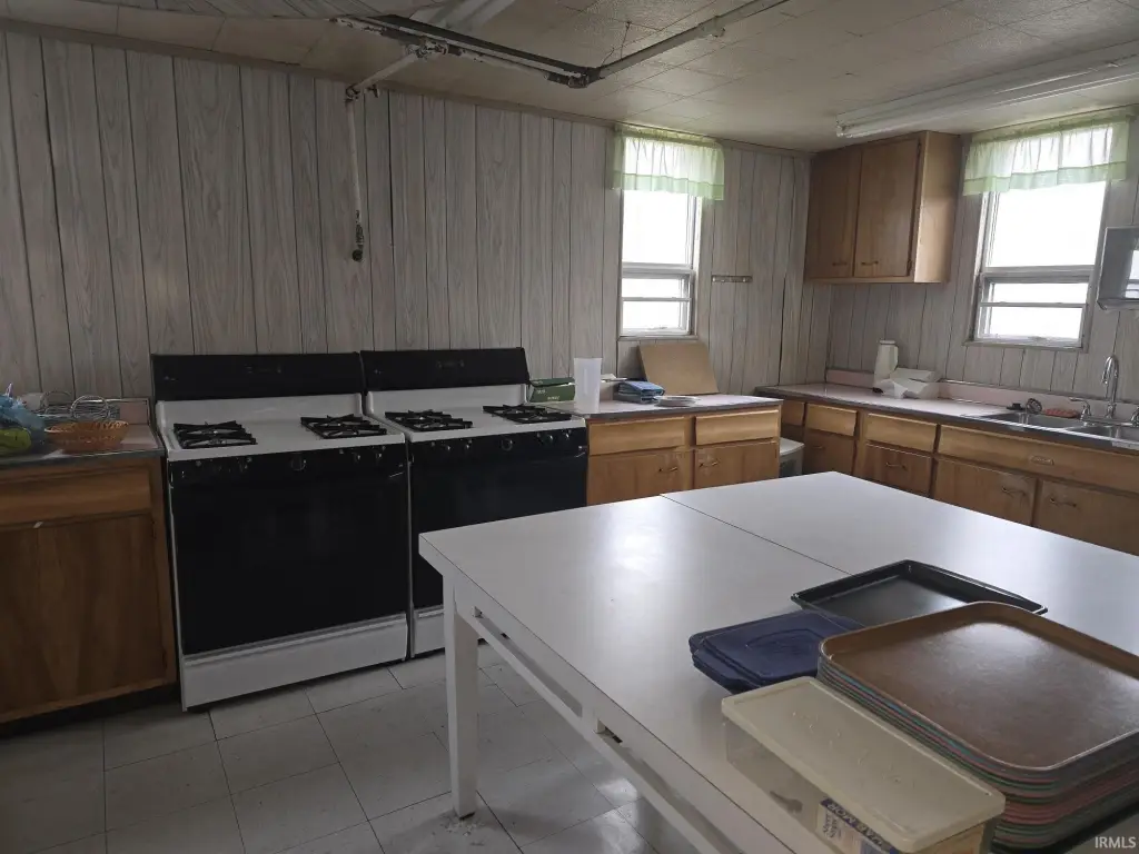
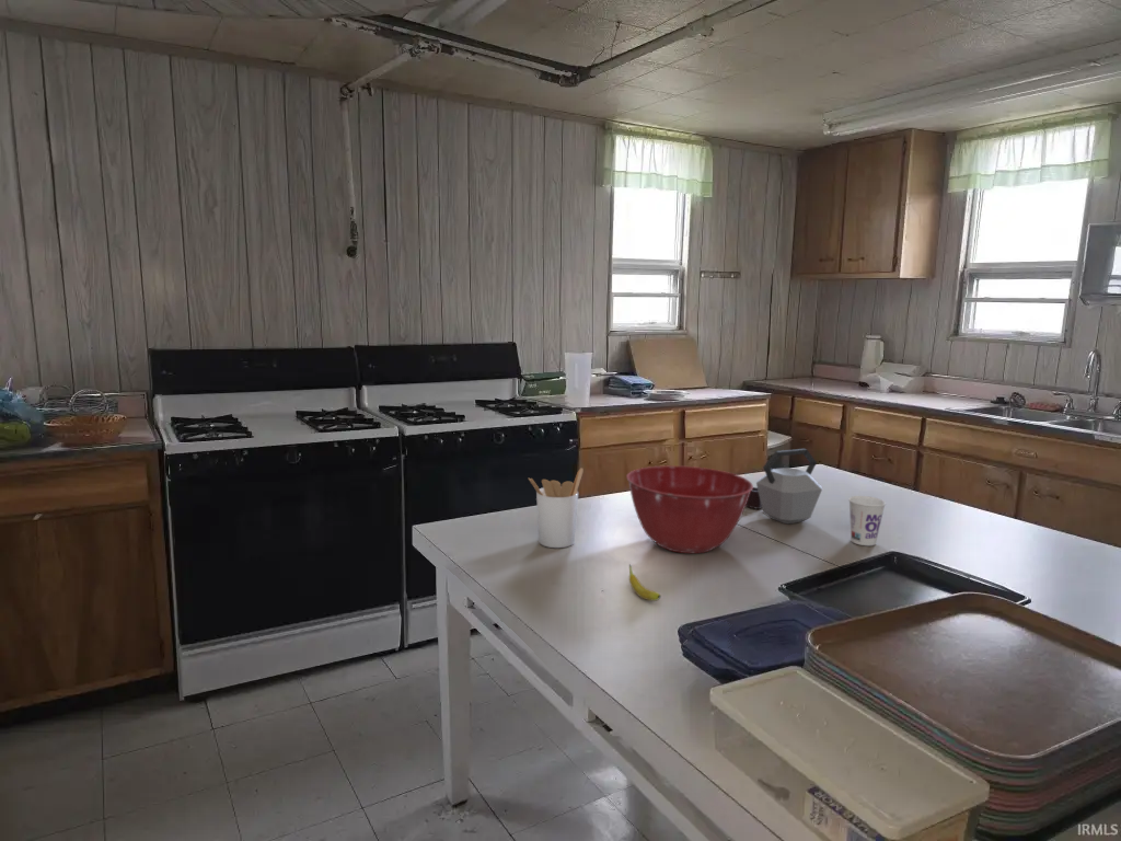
+ fruit (643, 586)
+ cup (865, 520)
+ kettle (768, 477)
+ utensil holder (557, 507)
+ mixing bowl (687, 511)
